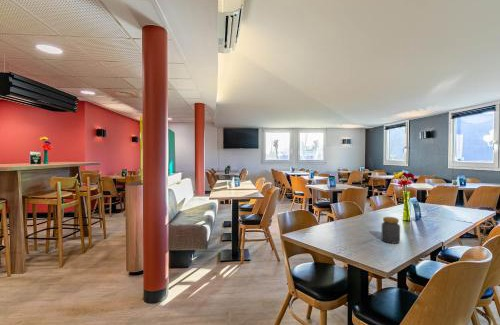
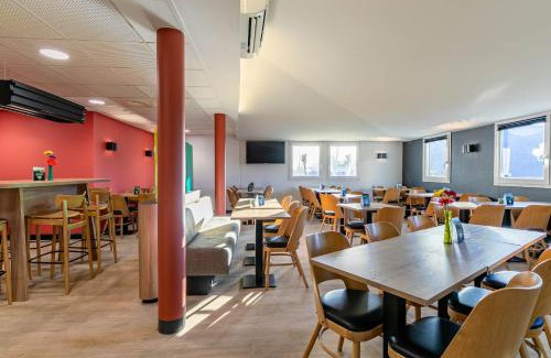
- jar (390, 229)
